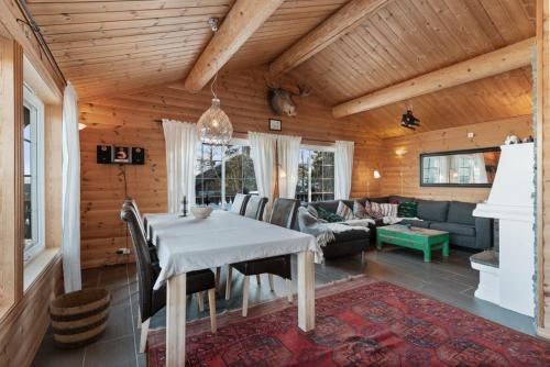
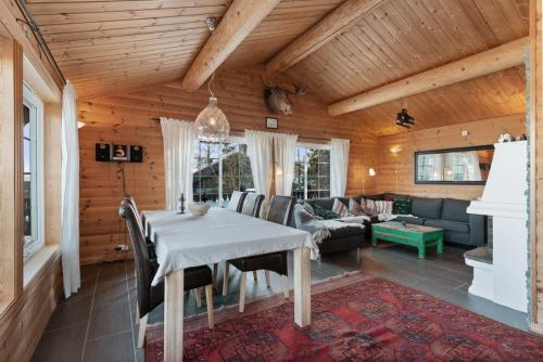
- bucket (81, 316)
